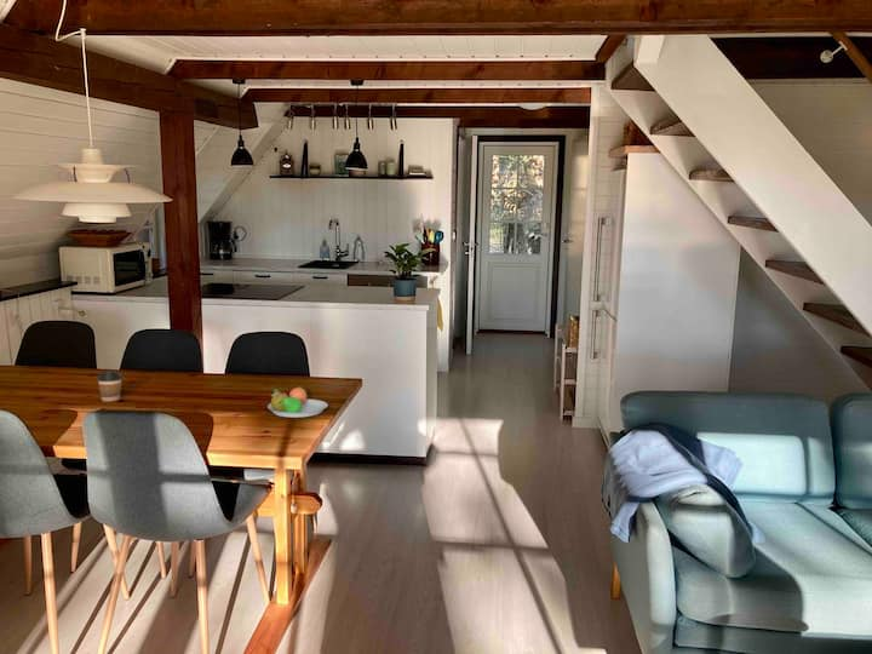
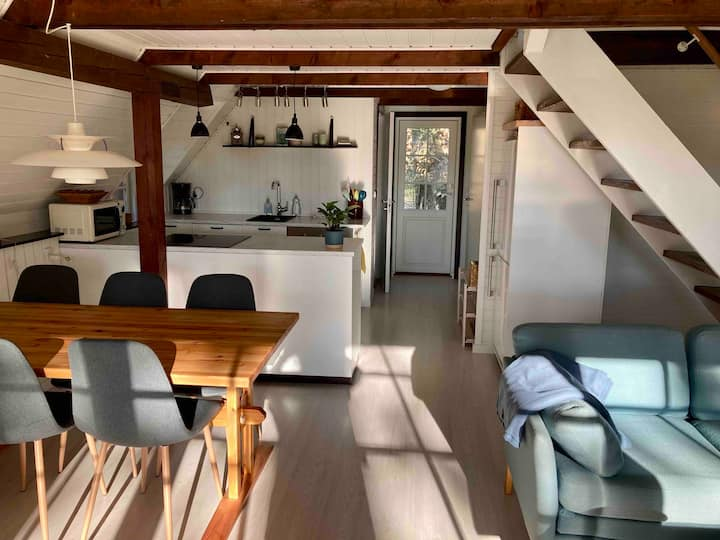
- fruit bowl (296, 400)
- coffee cup (109, 384)
